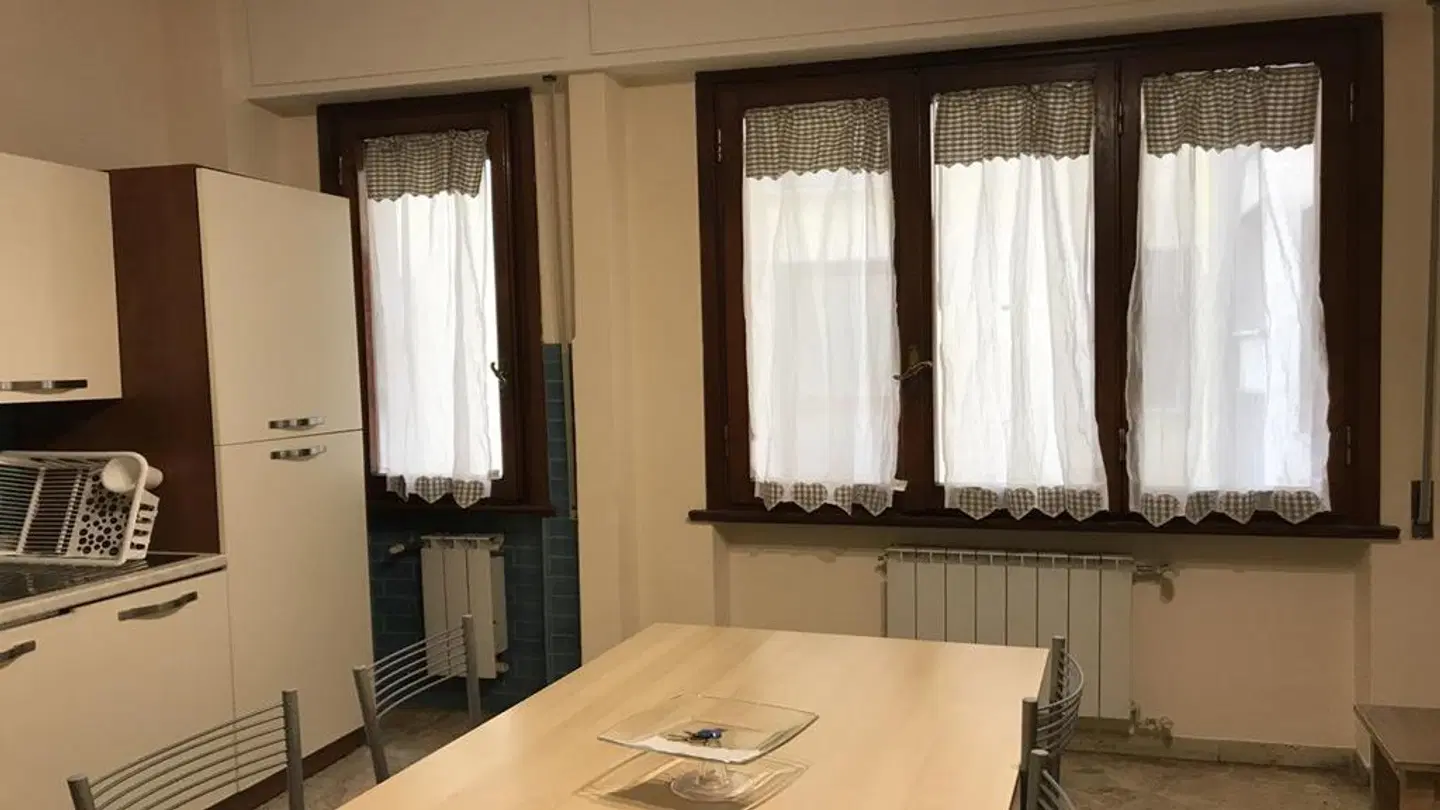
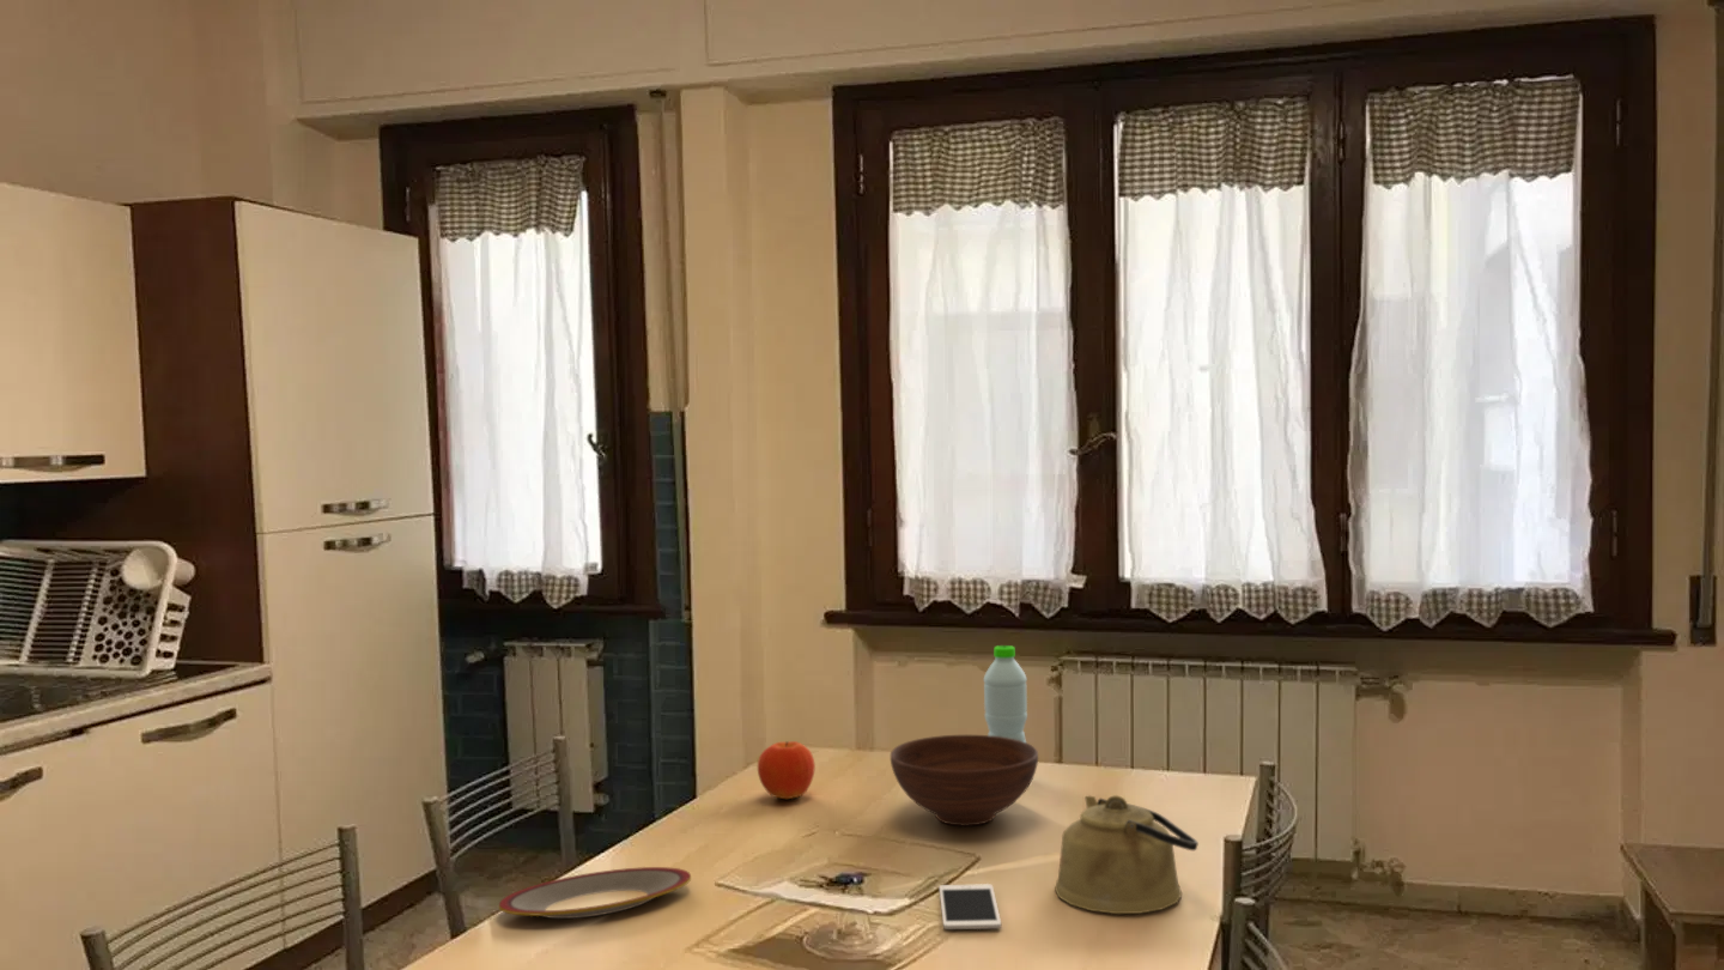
+ bowl (964, 784)
+ kettle (1113, 839)
+ plate (597, 892)
+ water bottle (1006, 713)
+ cell phone (969, 905)
+ fruit (785, 769)
